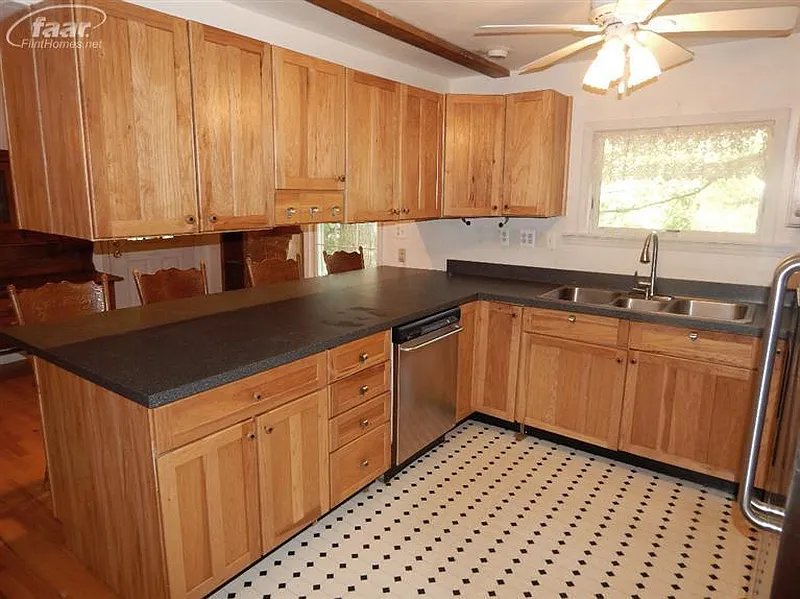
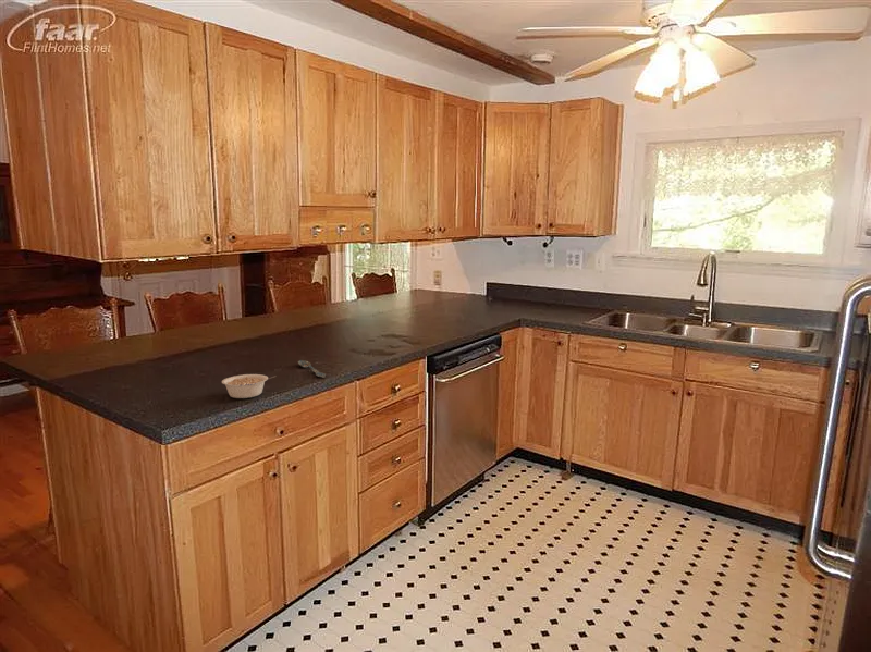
+ spoon (311, 368)
+ legume (247, 384)
